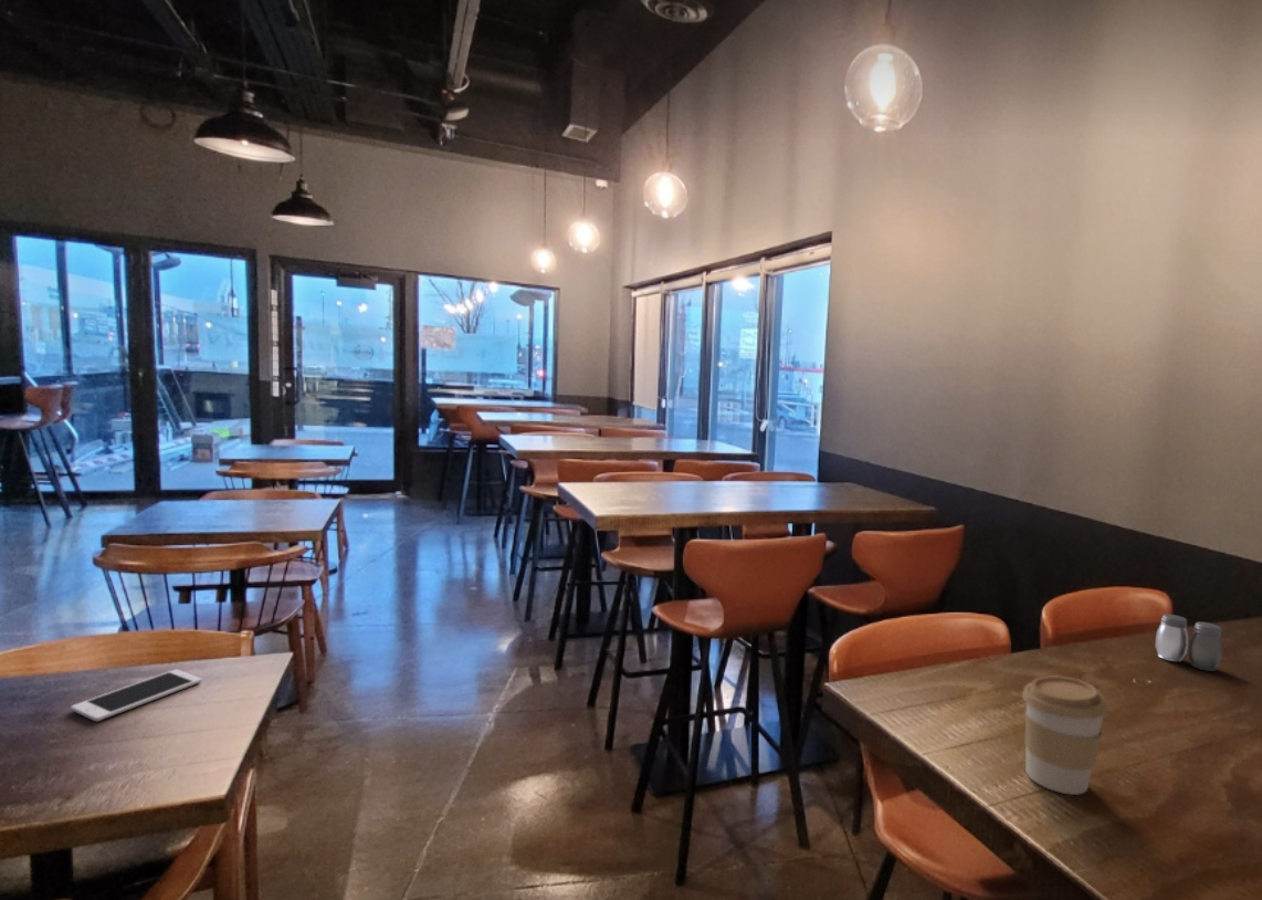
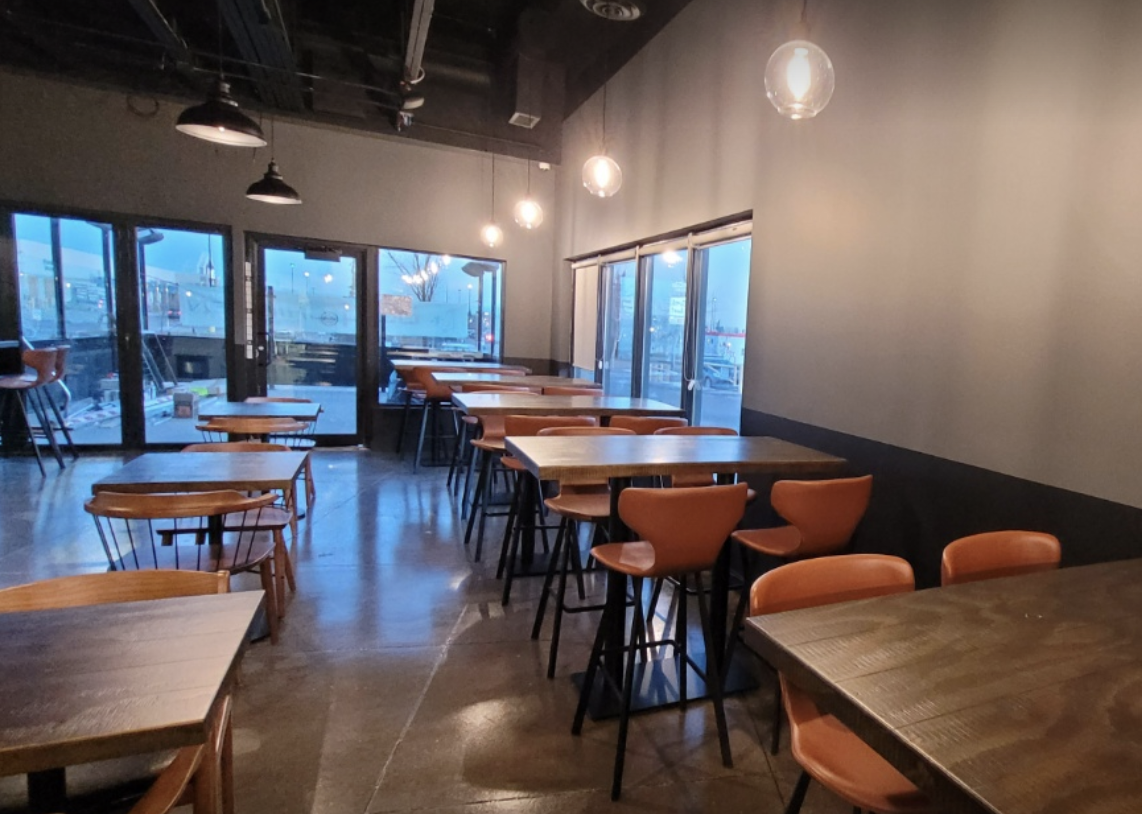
- coffee cup (1061, 731)
- salt and pepper shaker (1187, 641)
- cell phone (139, 693)
